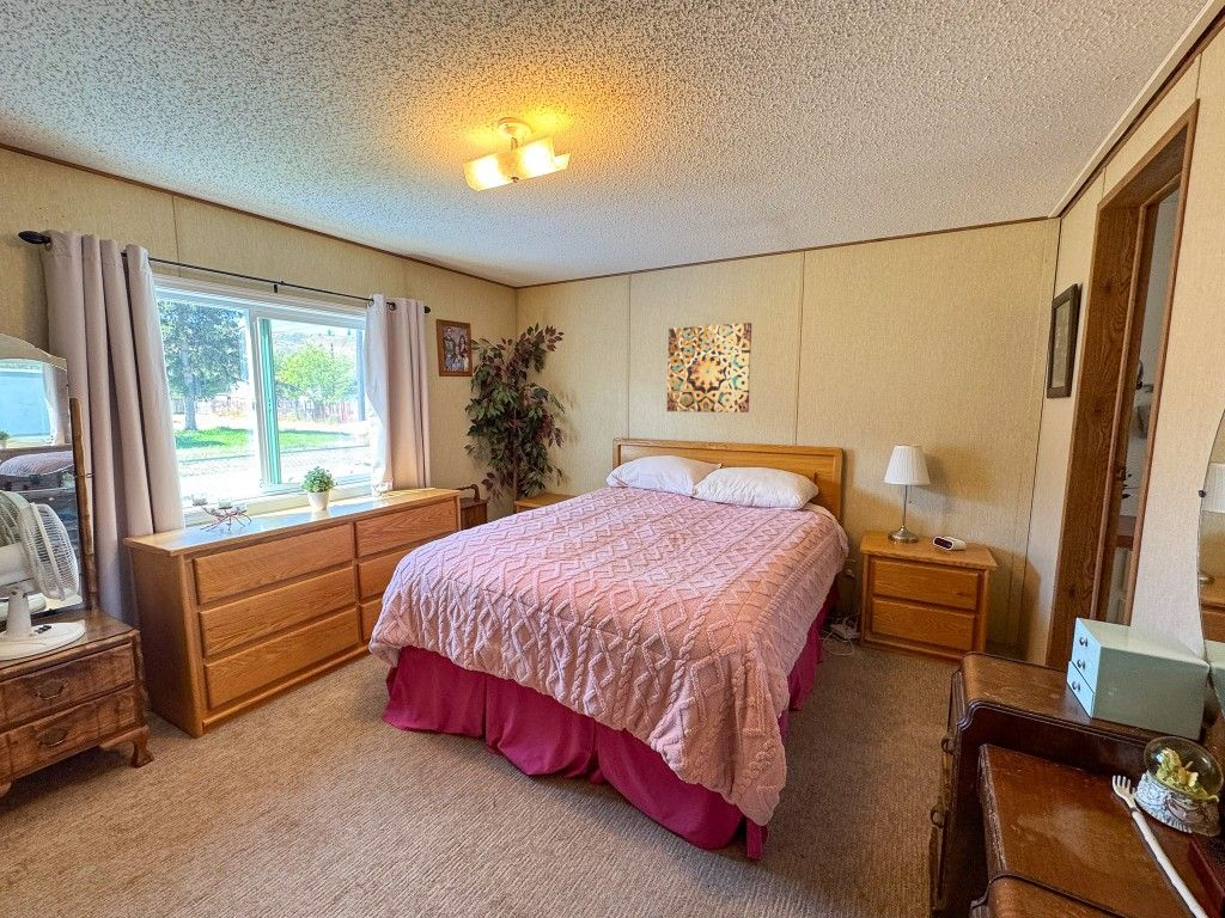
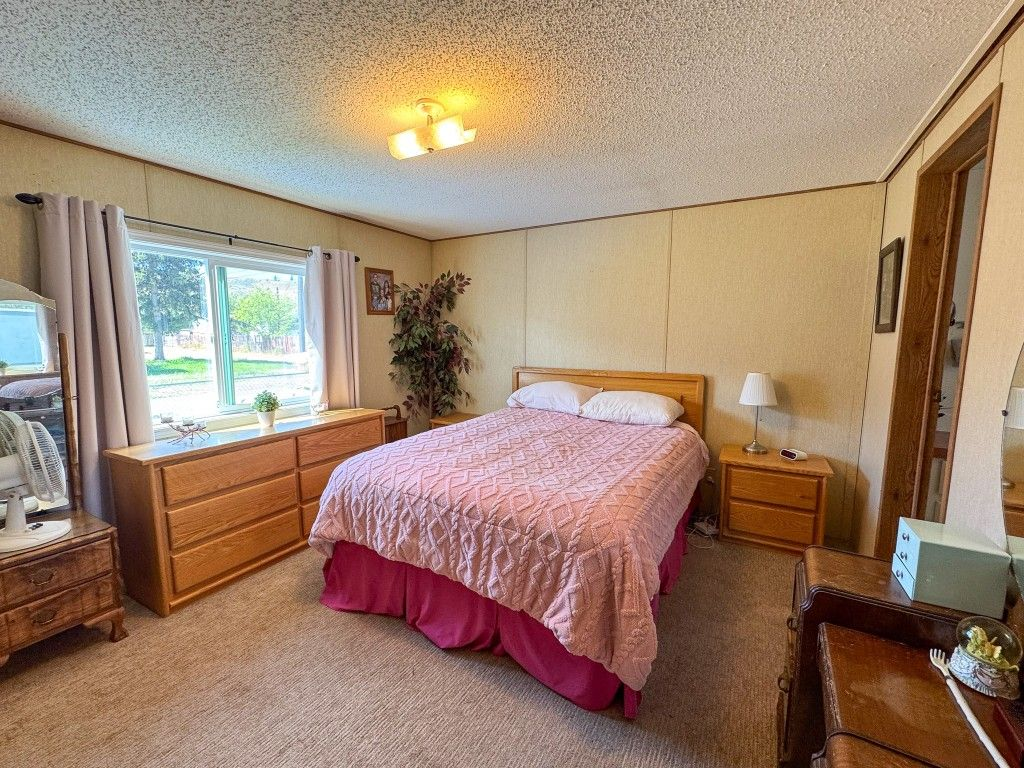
- wall art (707, 369)
